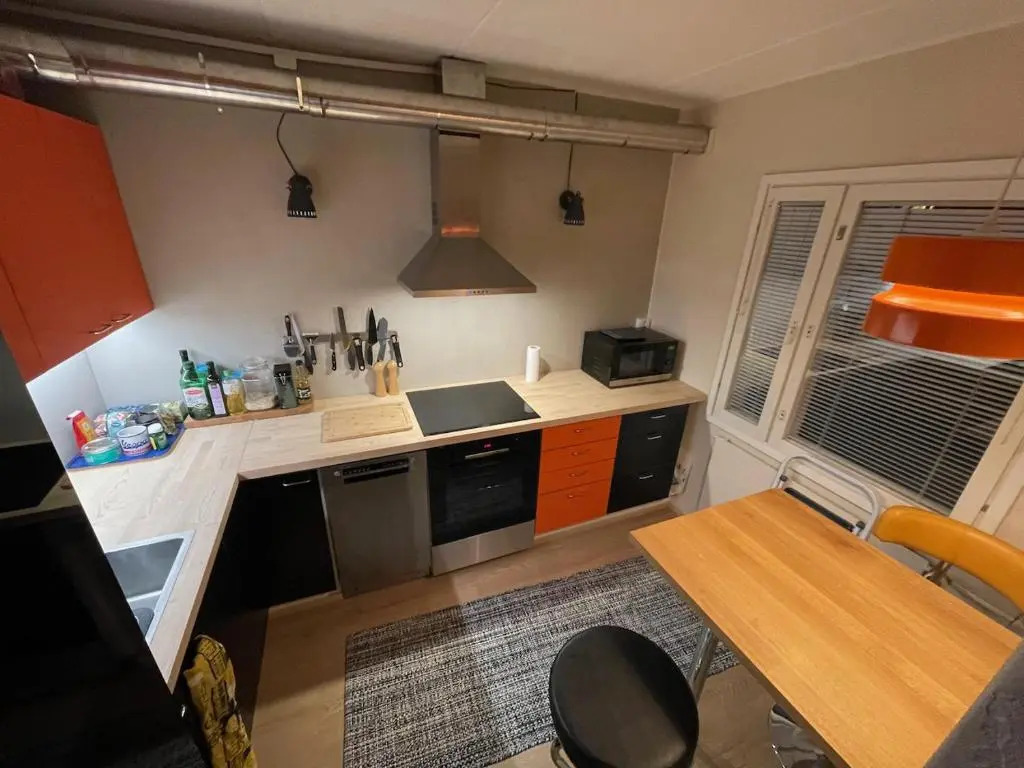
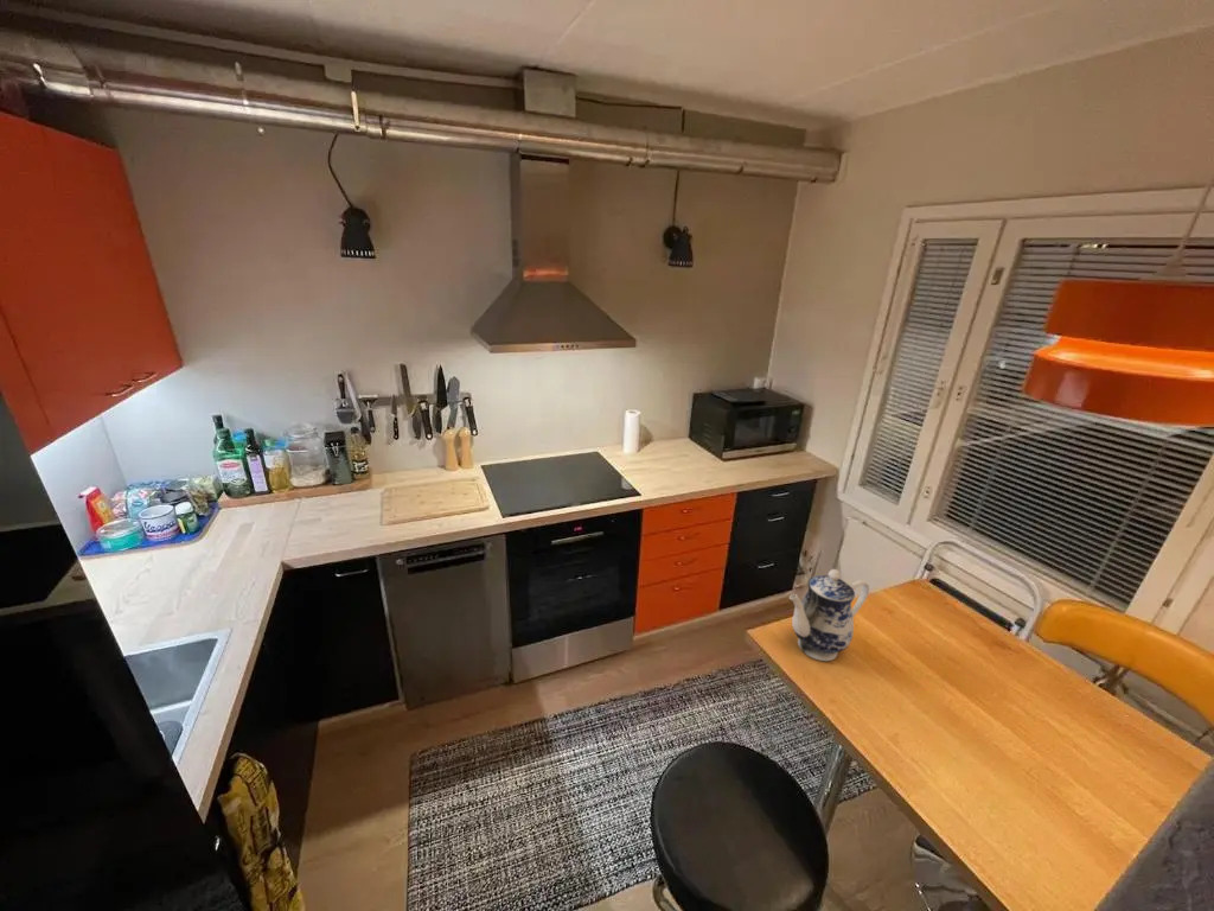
+ teapot (825, 610)
